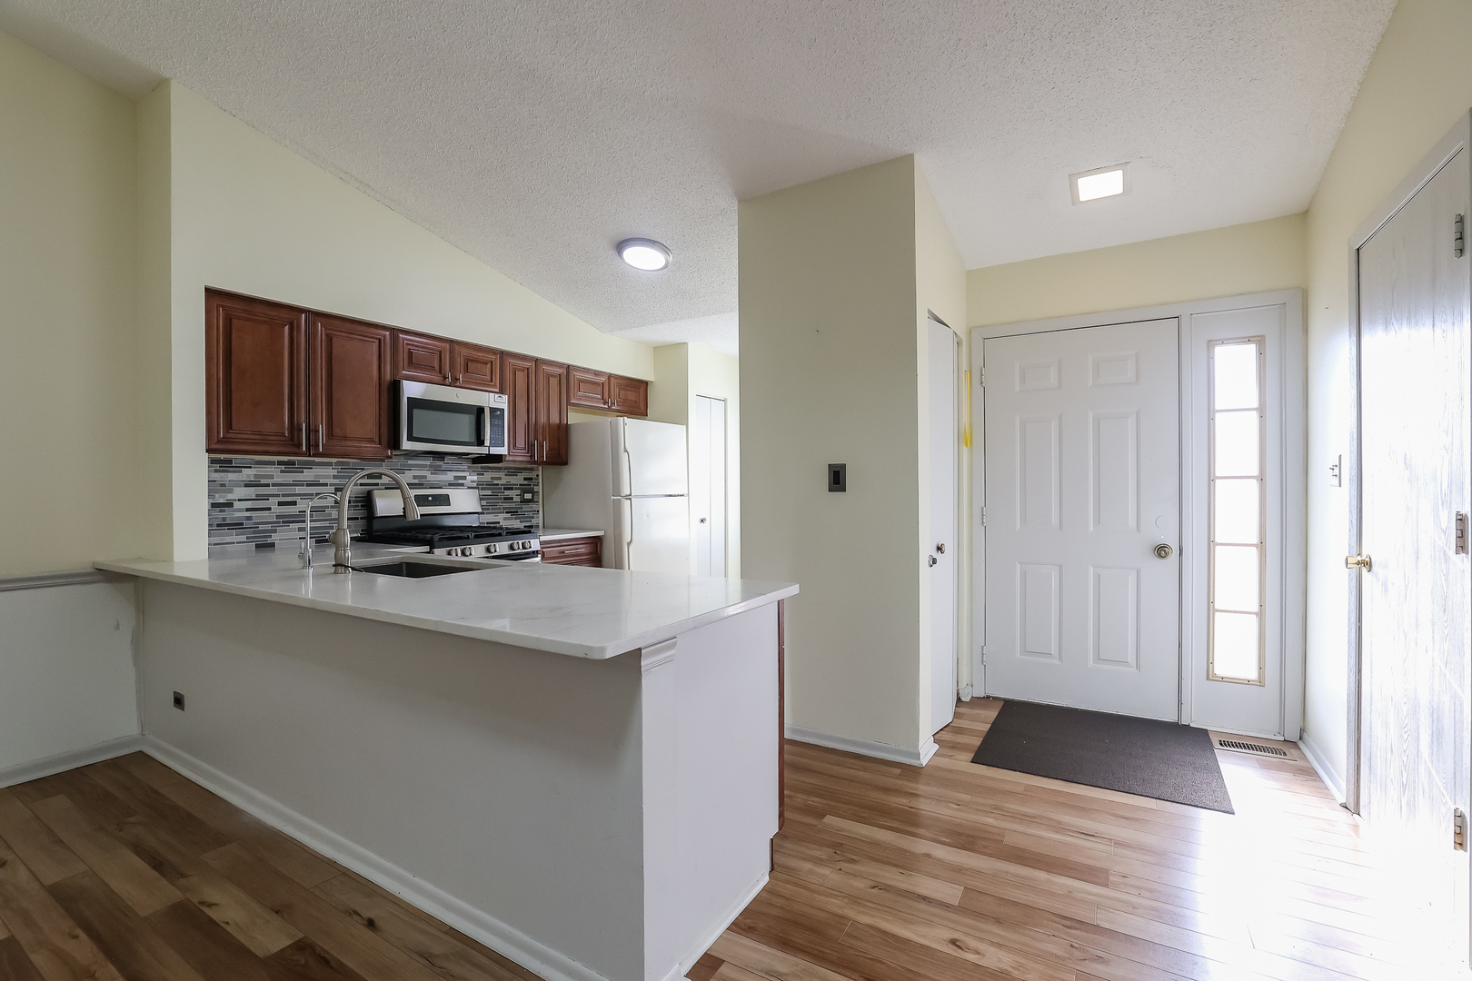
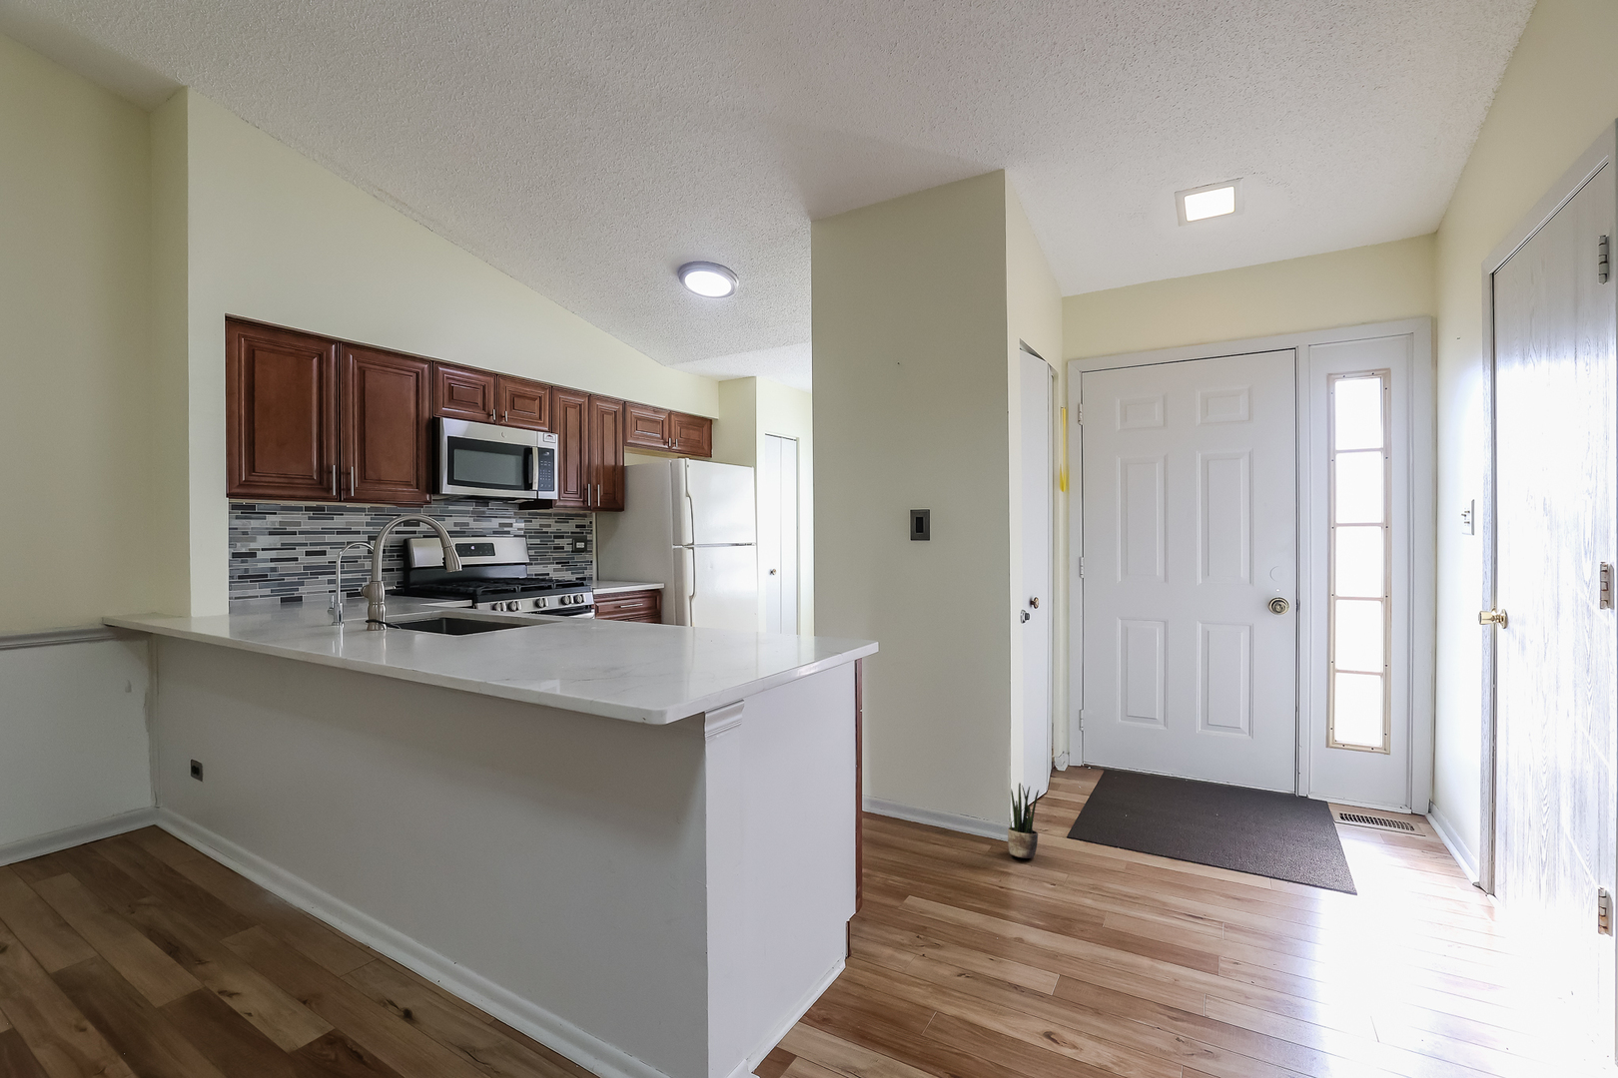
+ potted plant (1023, 817)
